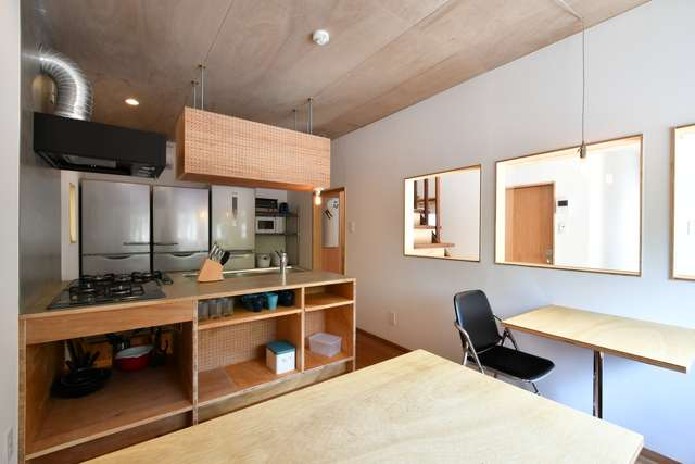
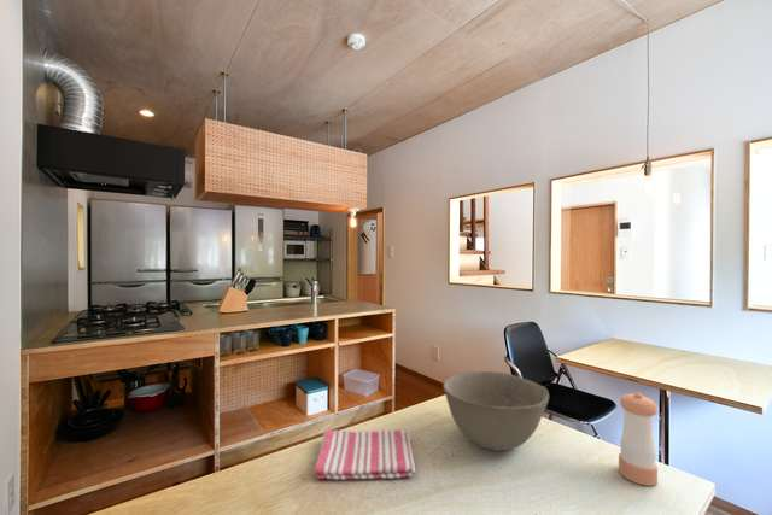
+ bowl (492, 411)
+ pepper shaker (637, 434)
+ dish towel (365, 450)
